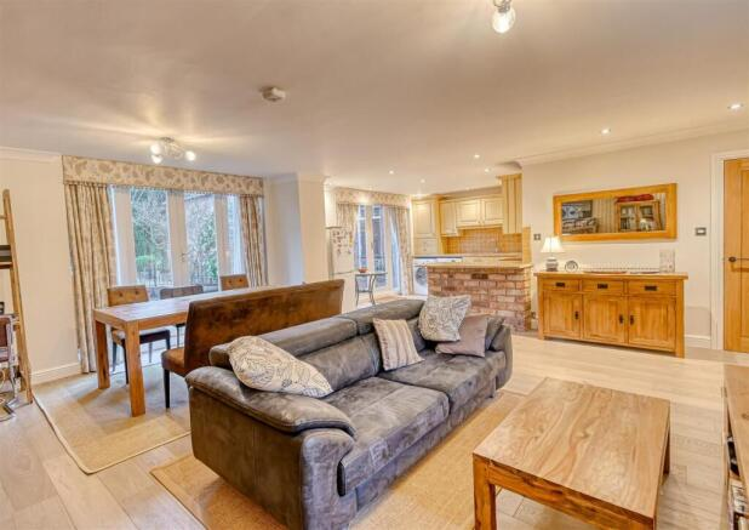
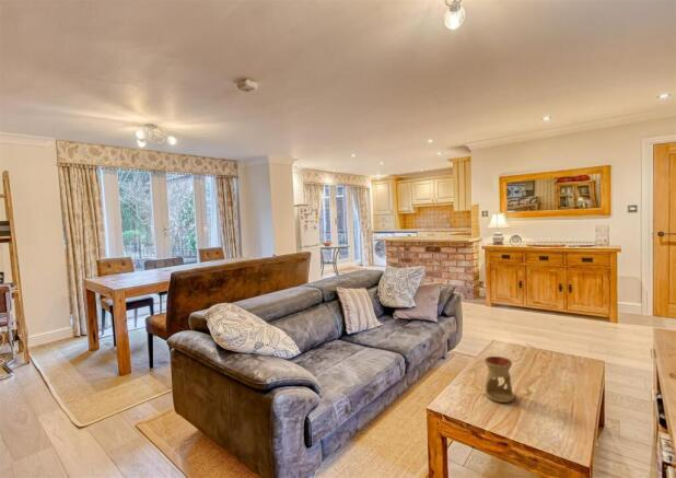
+ oil burner (497, 378)
